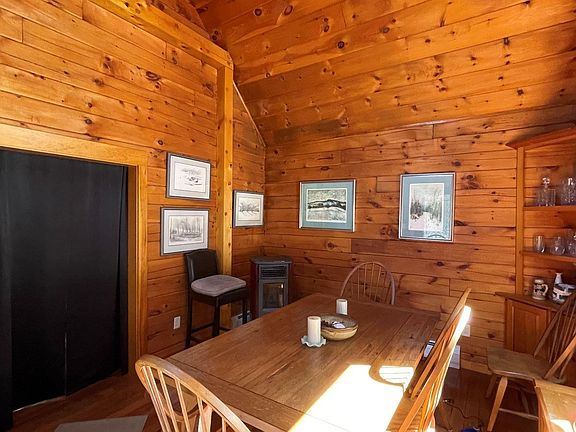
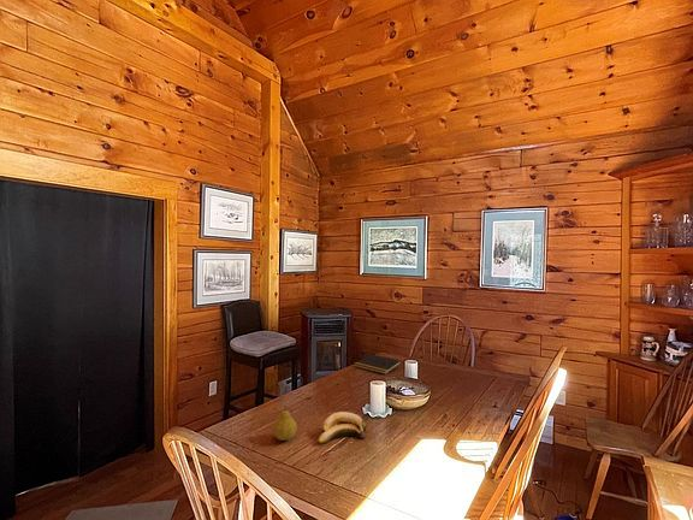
+ fruit (284, 422)
+ notepad (377, 362)
+ banana (343, 426)
